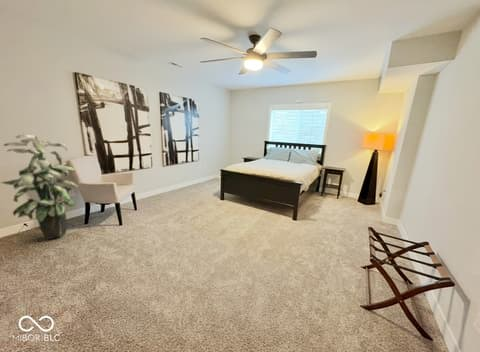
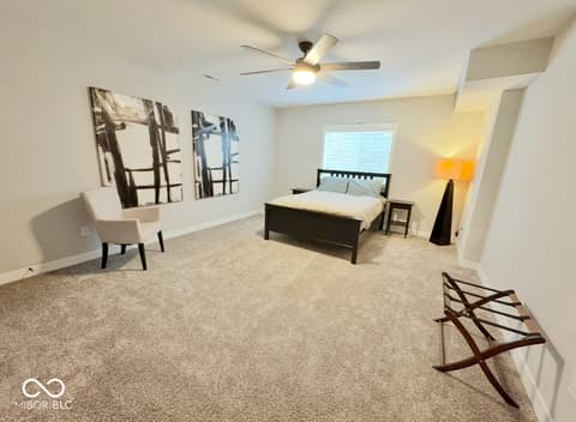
- indoor plant (43, 188)
